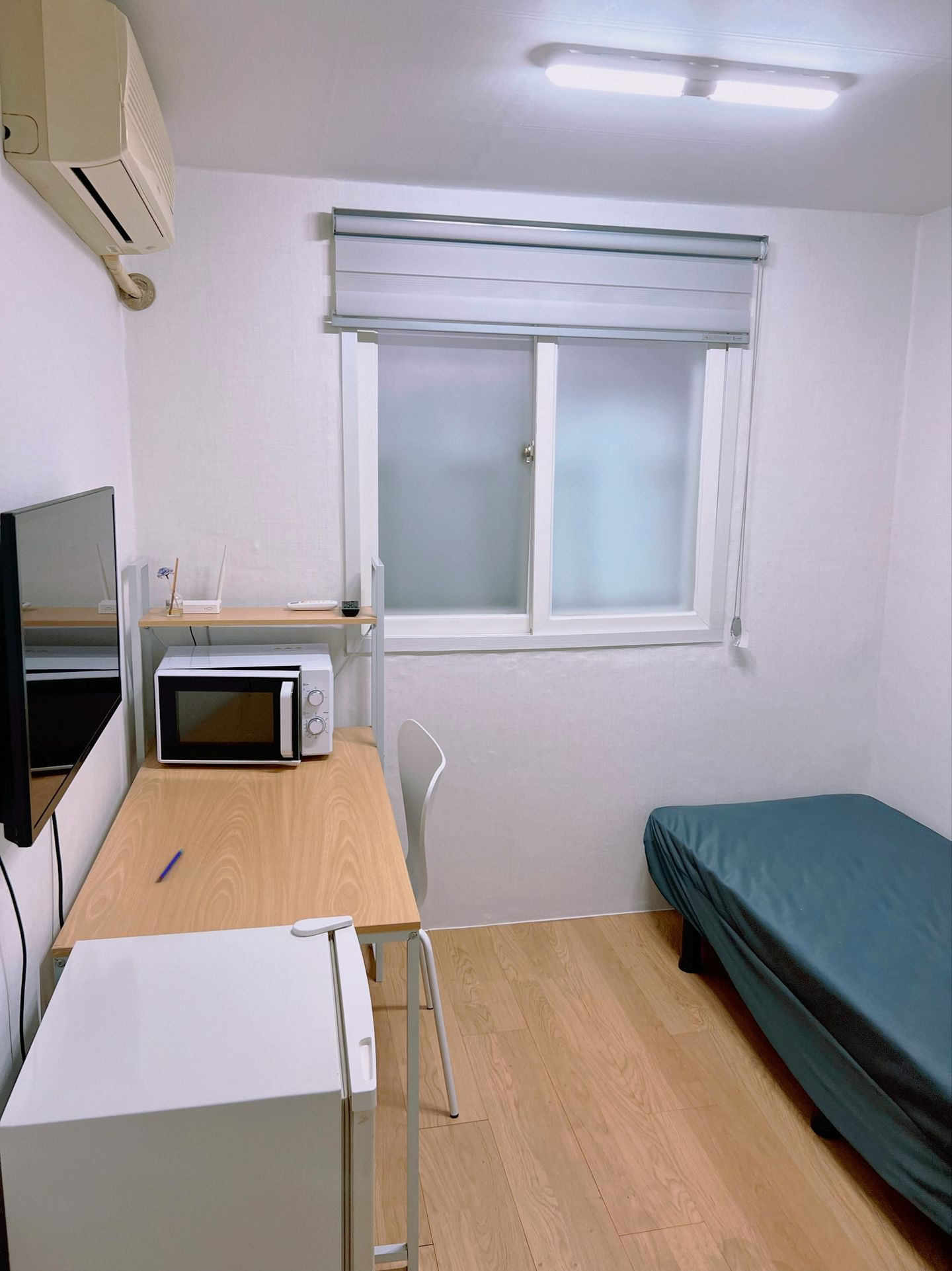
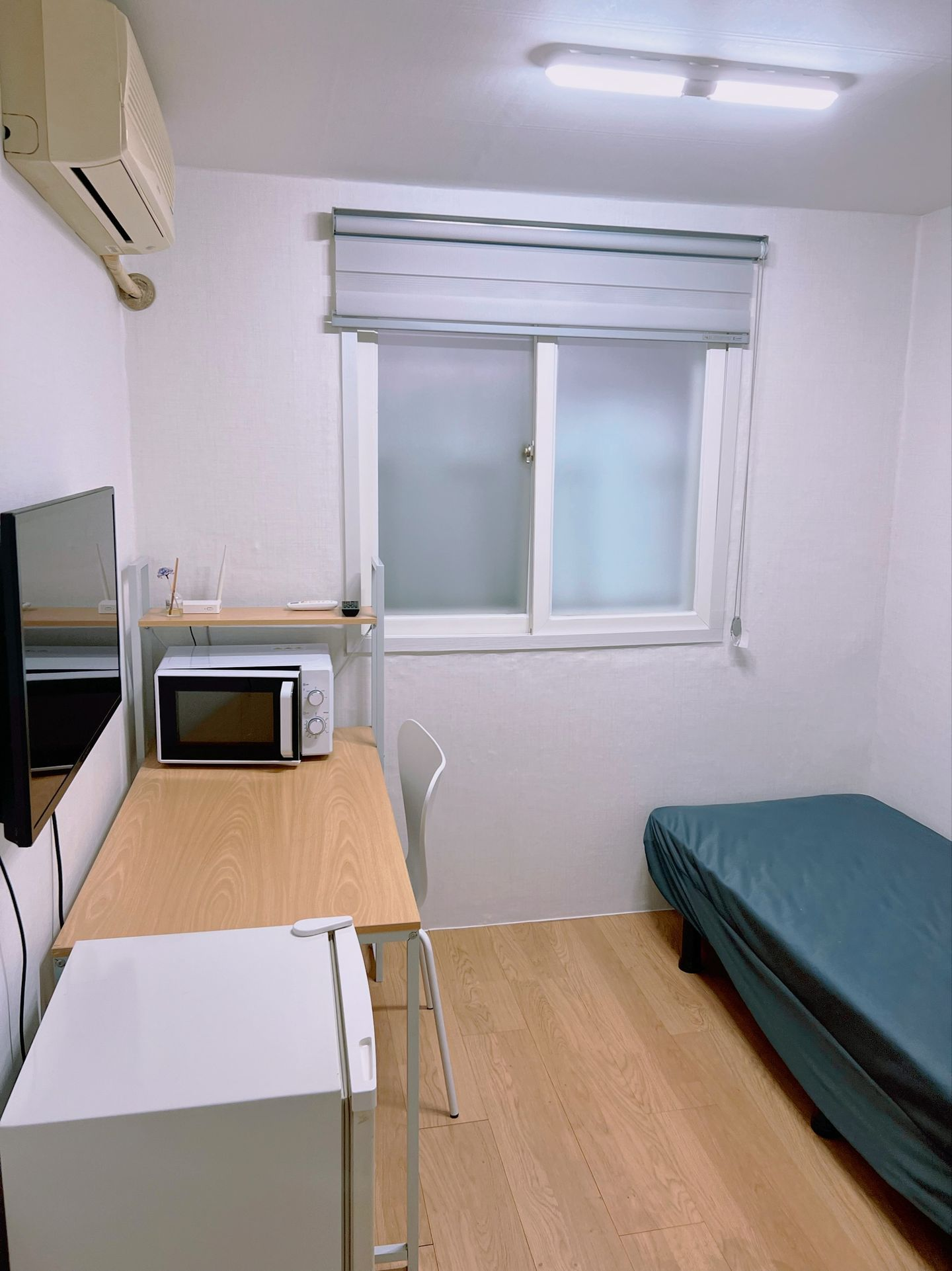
- pen (171, 864)
